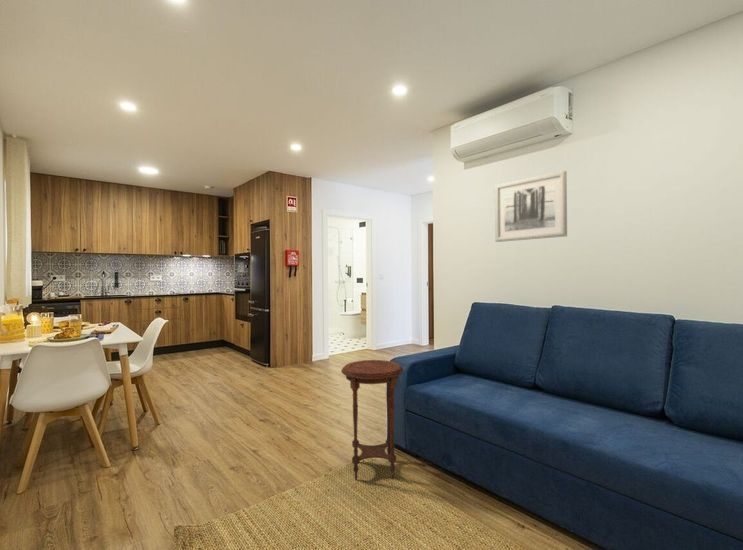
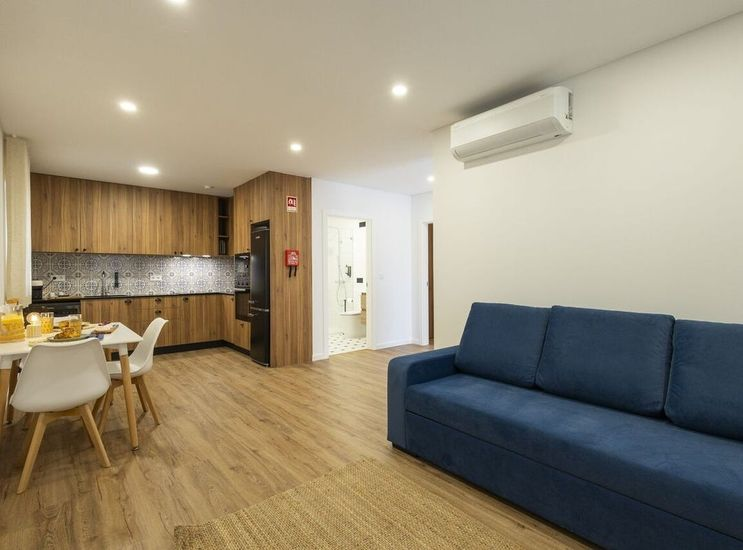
- wall art (528, 209)
- side table (387, 417)
